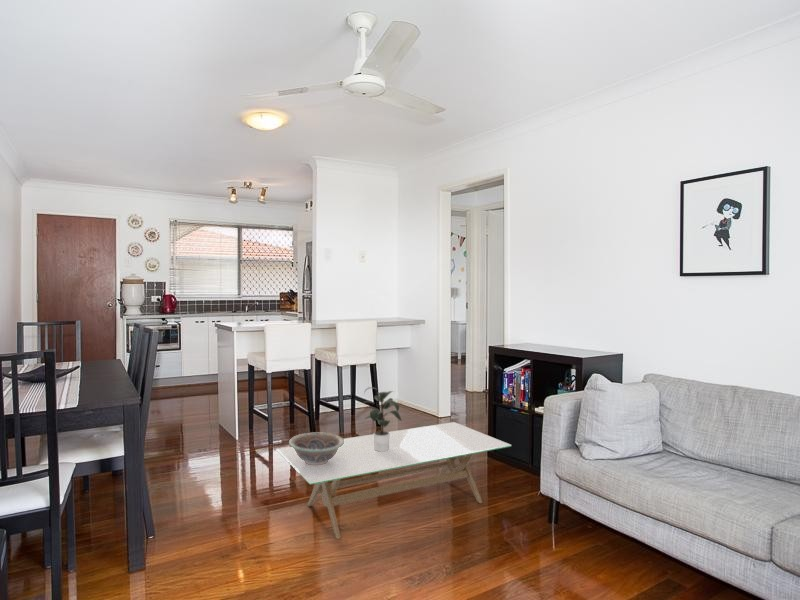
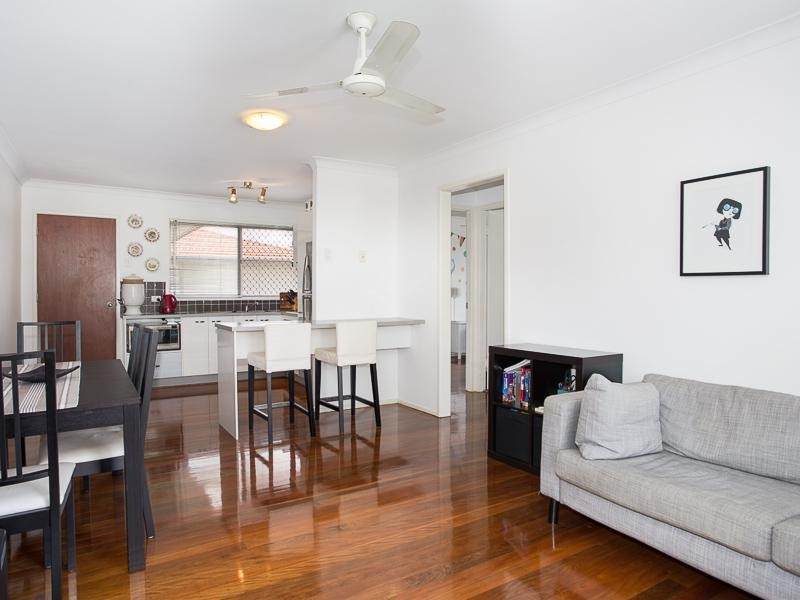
- coffee table (395, 475)
- decorative bowl (316, 450)
- potted plant (384, 418)
